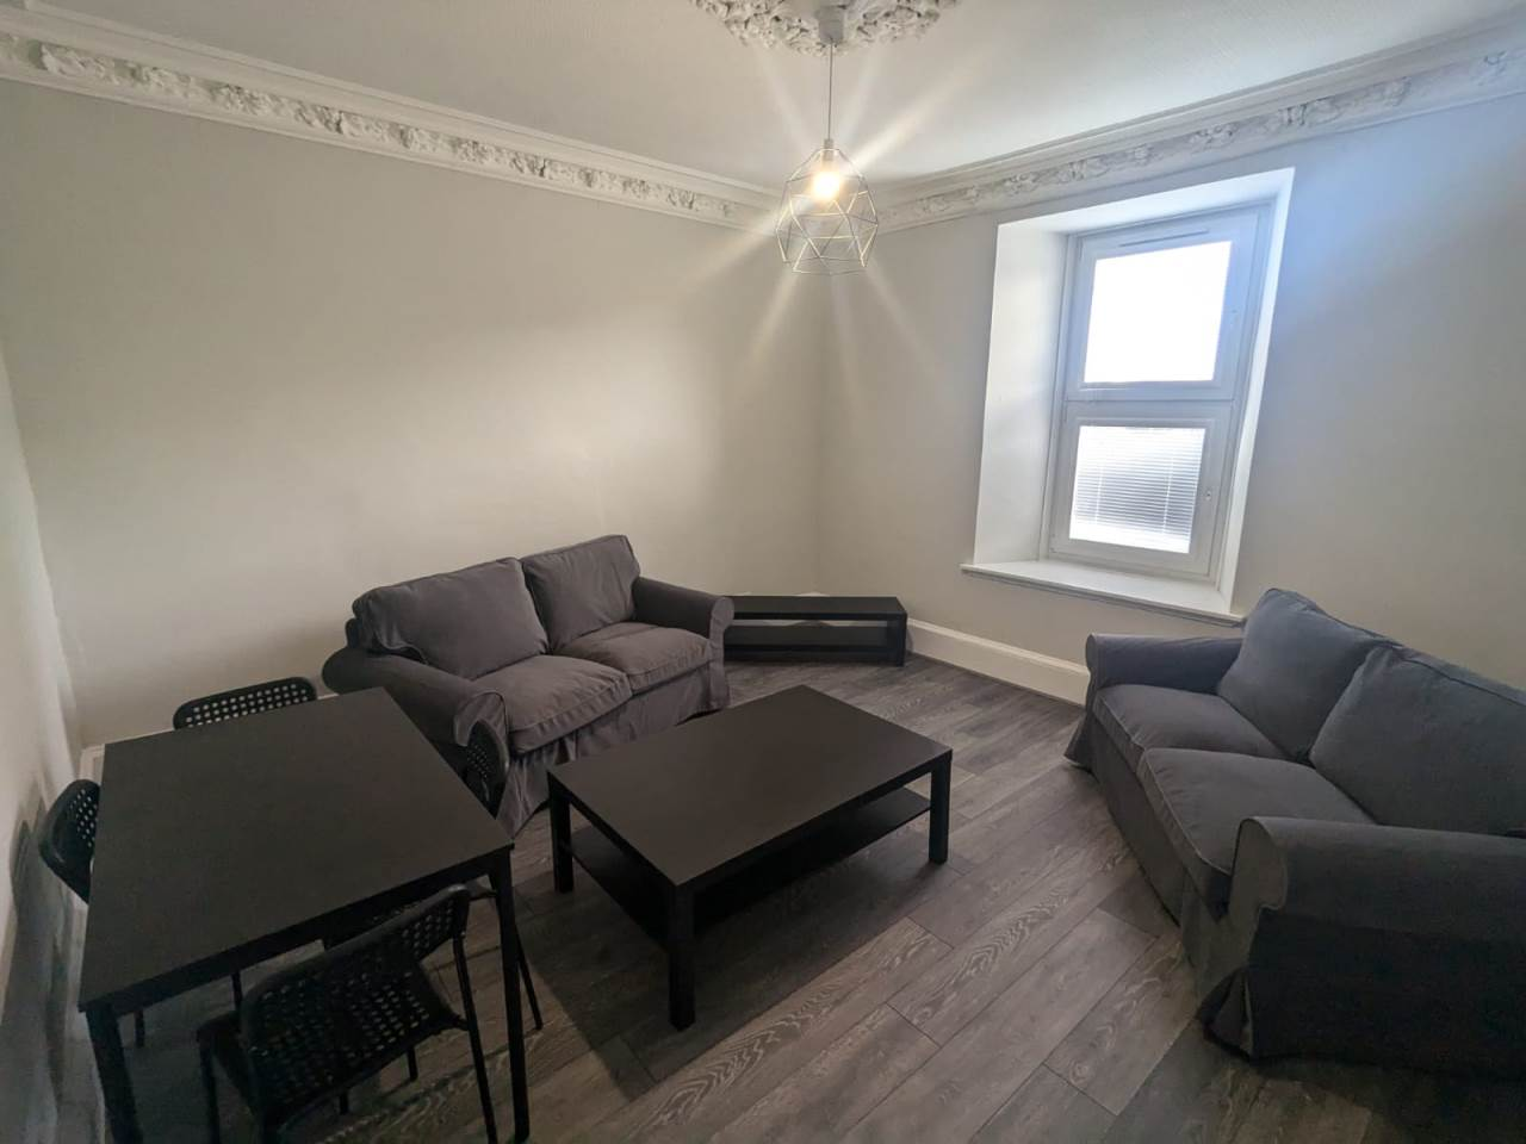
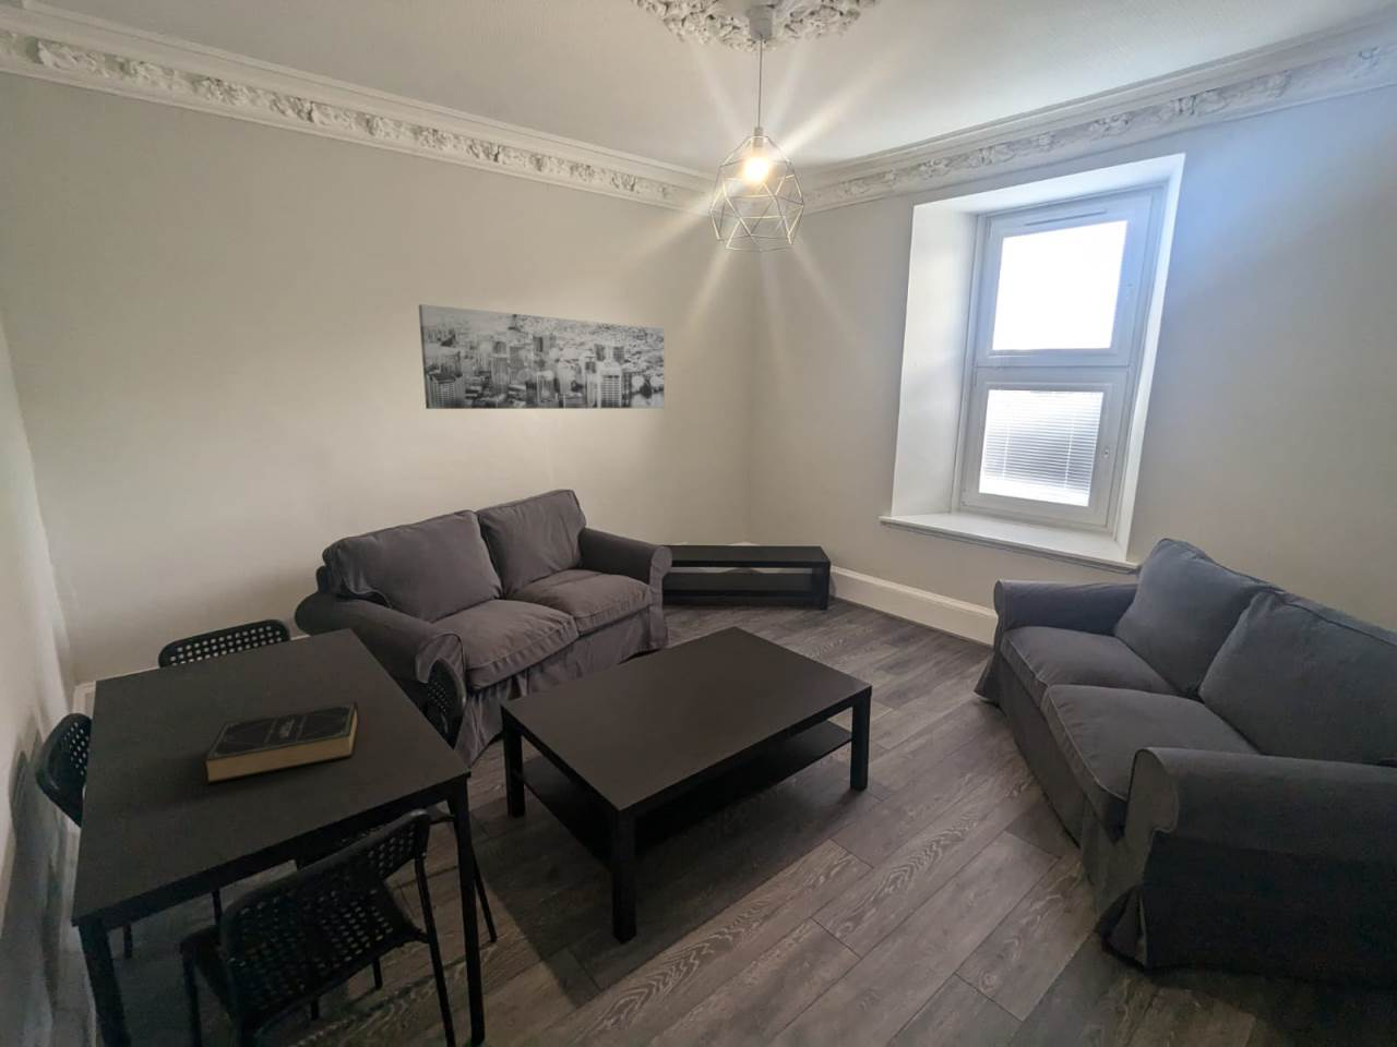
+ book (288, 738)
+ wall art (559, 363)
